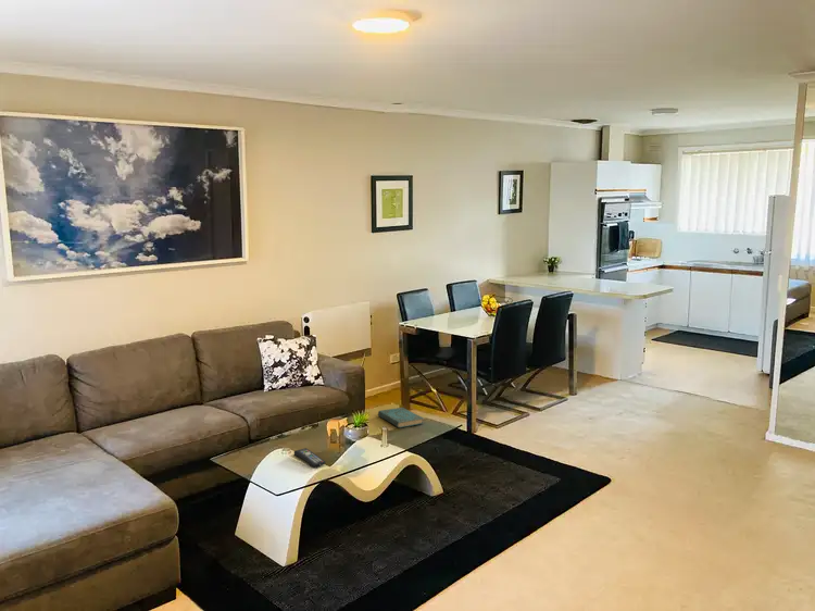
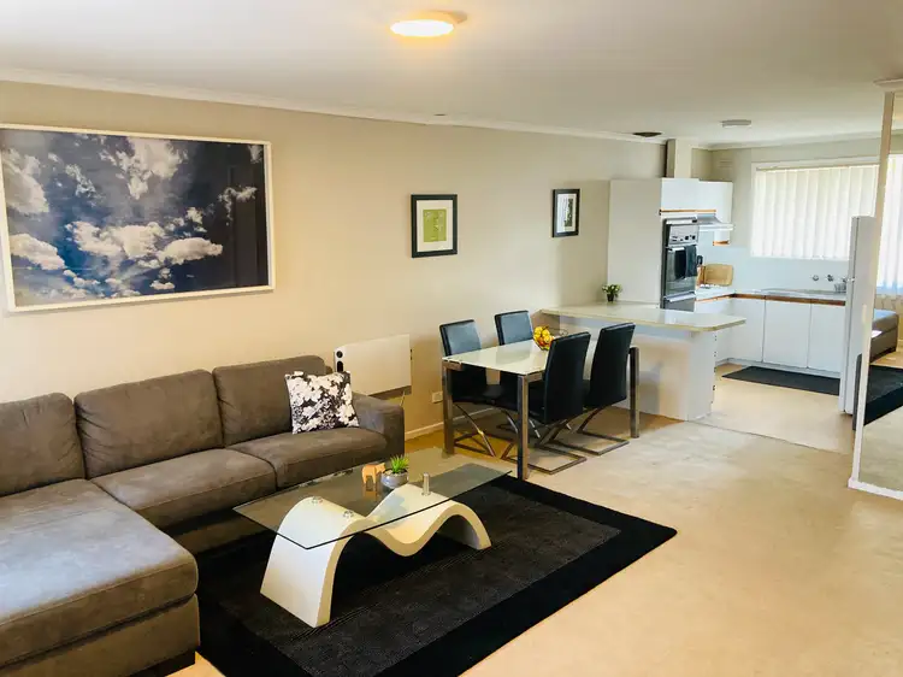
- book (400, 416)
- remote control (309, 457)
